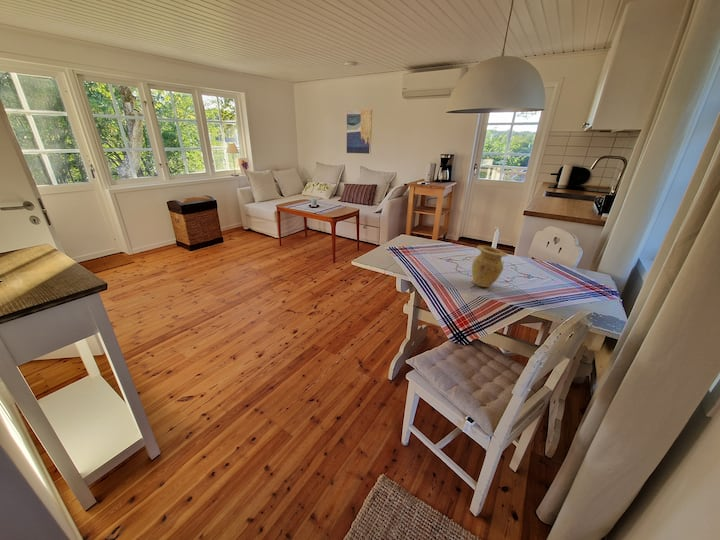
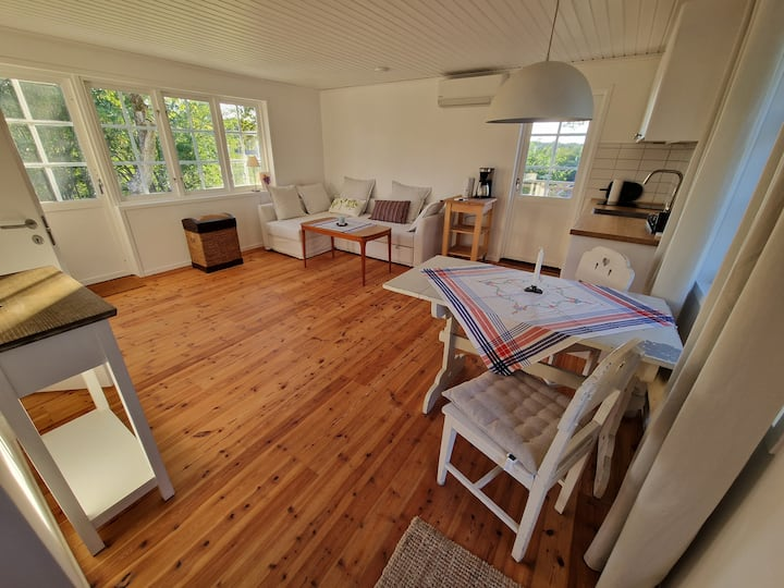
- vase (488, 267)
- wall art (358, 132)
